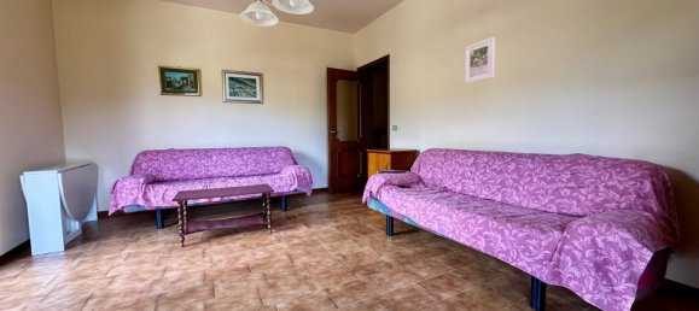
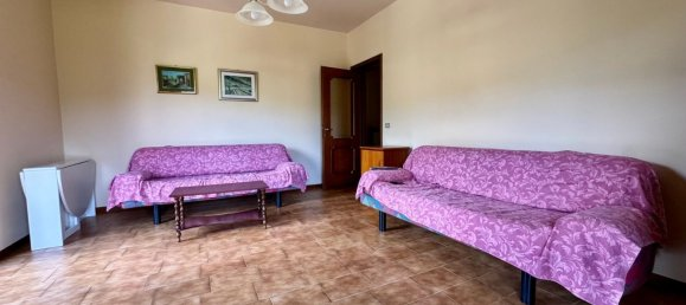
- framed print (478, 61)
